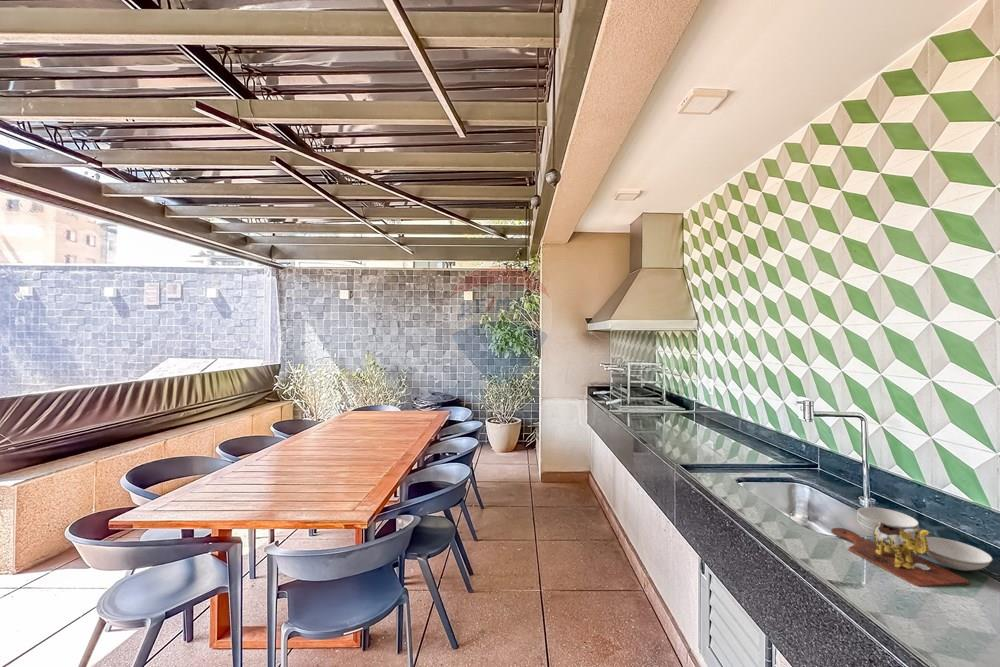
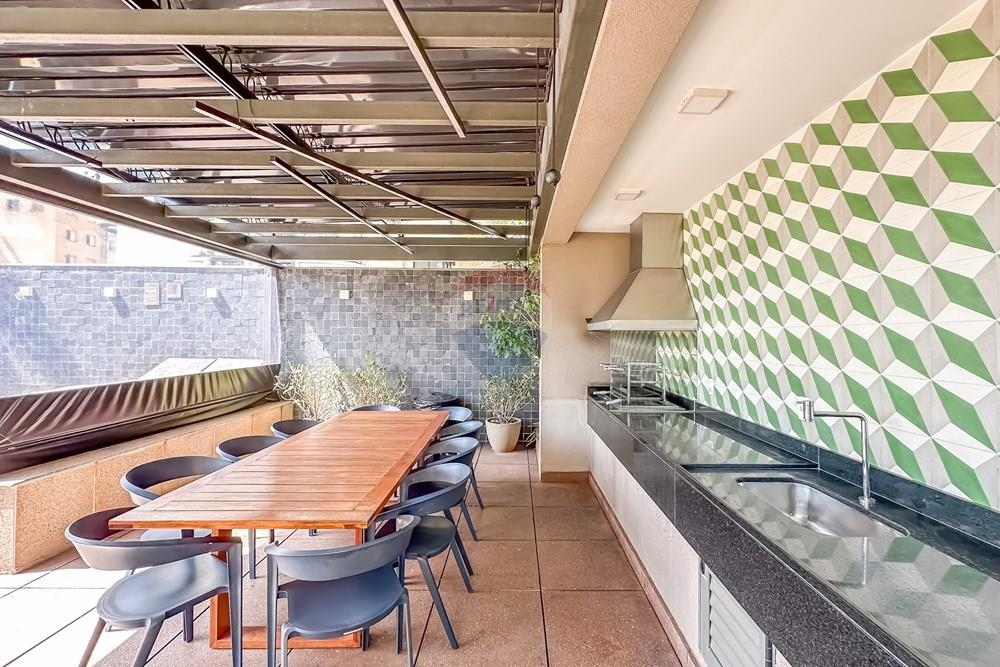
- cutting board (907, 534)
